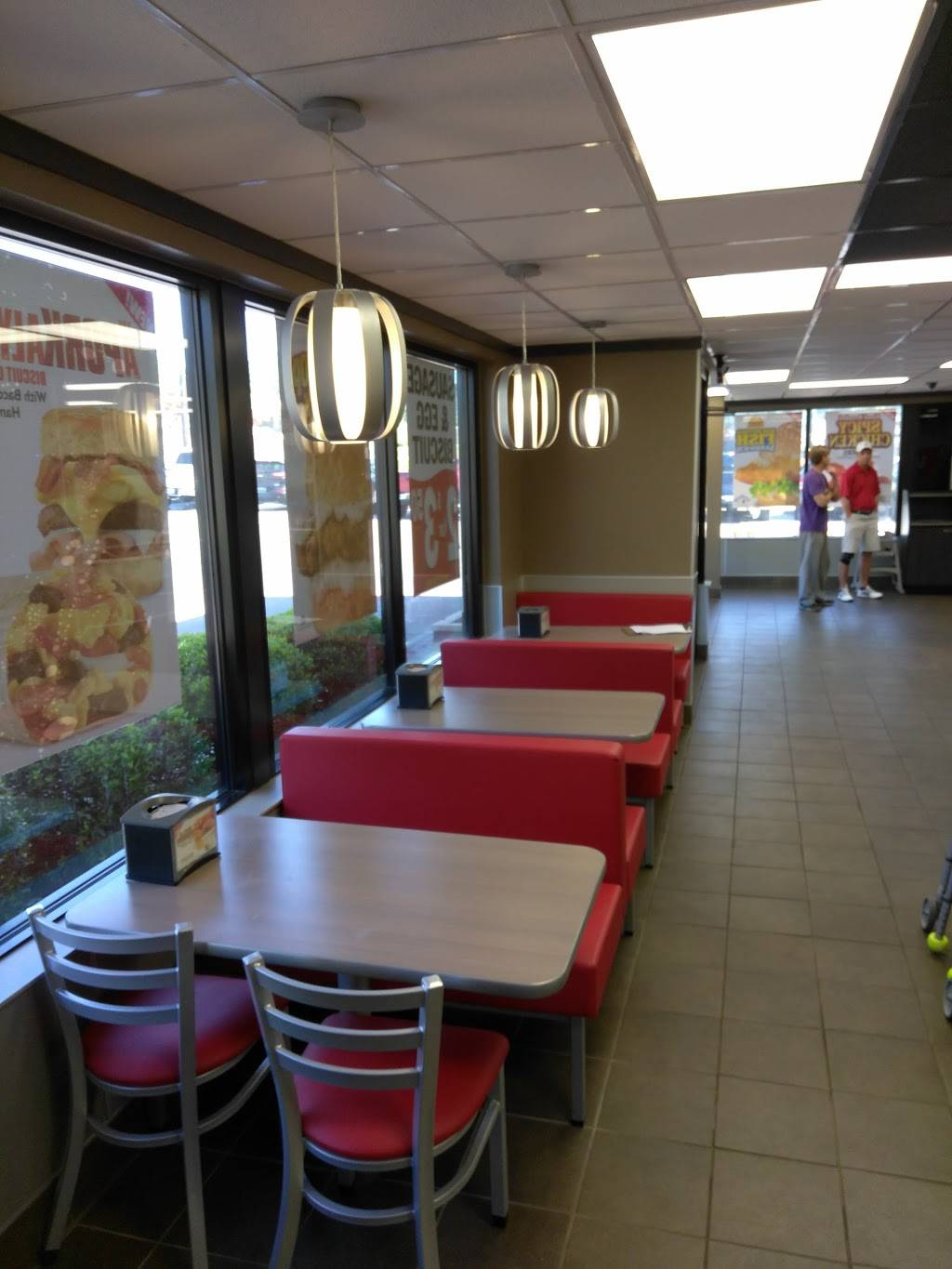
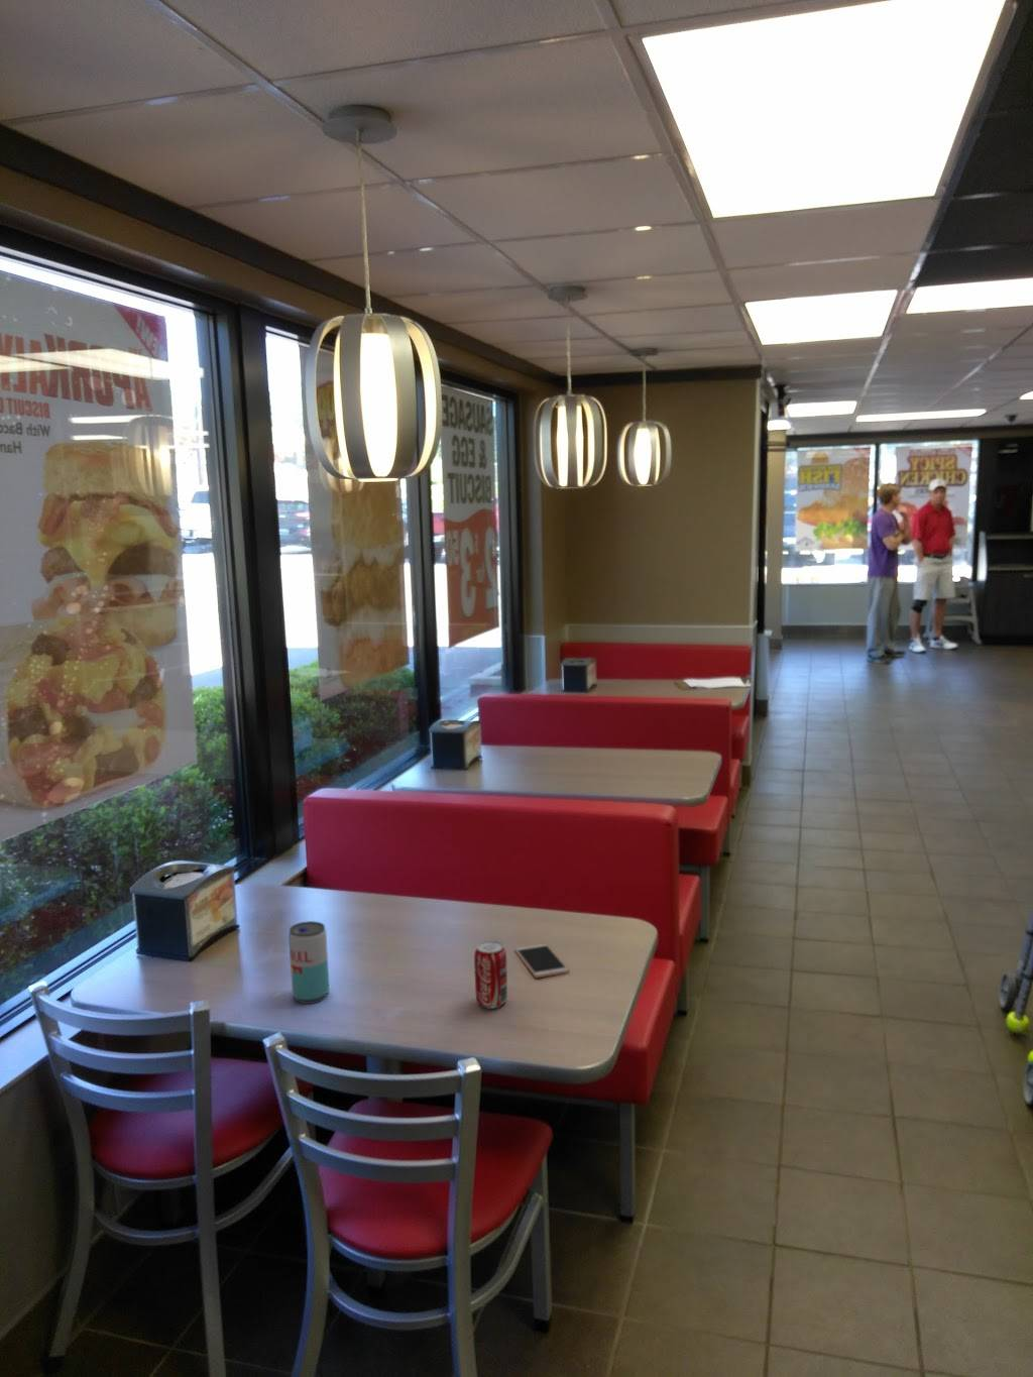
+ smartphone (540, 959)
+ beverage can (308, 961)
+ beverage can (490, 974)
